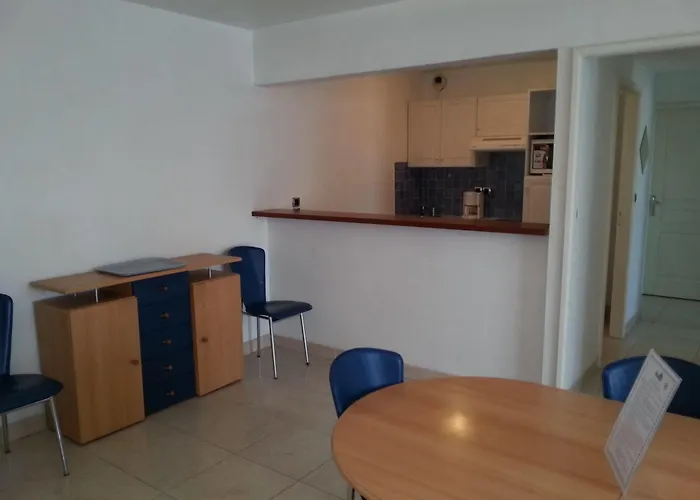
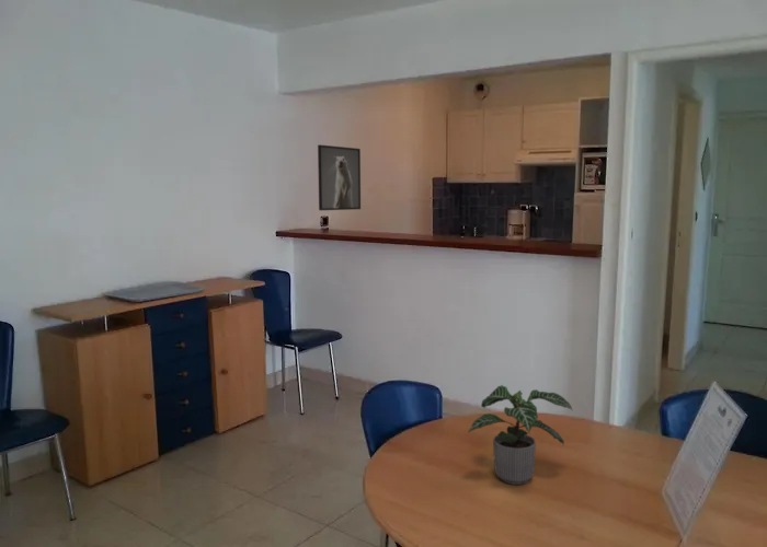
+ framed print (340, 178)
+ potted plant (518, 432)
